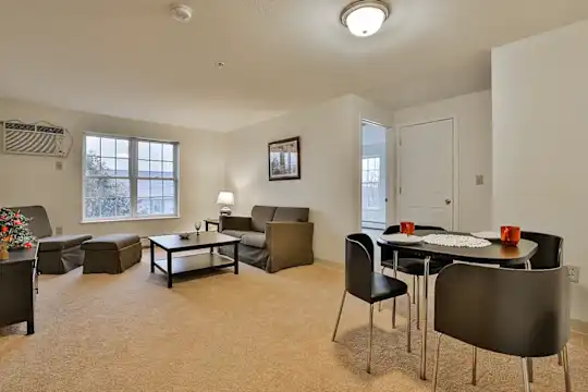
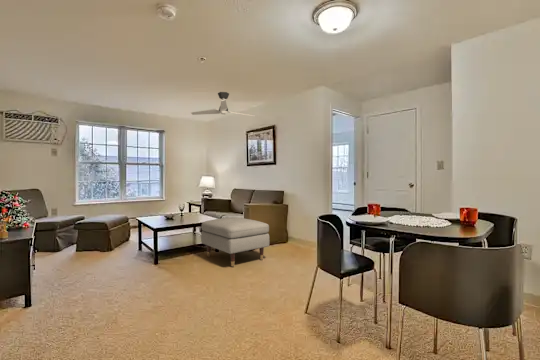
+ ottoman (234, 238)
+ ceiling fan (223, 101)
